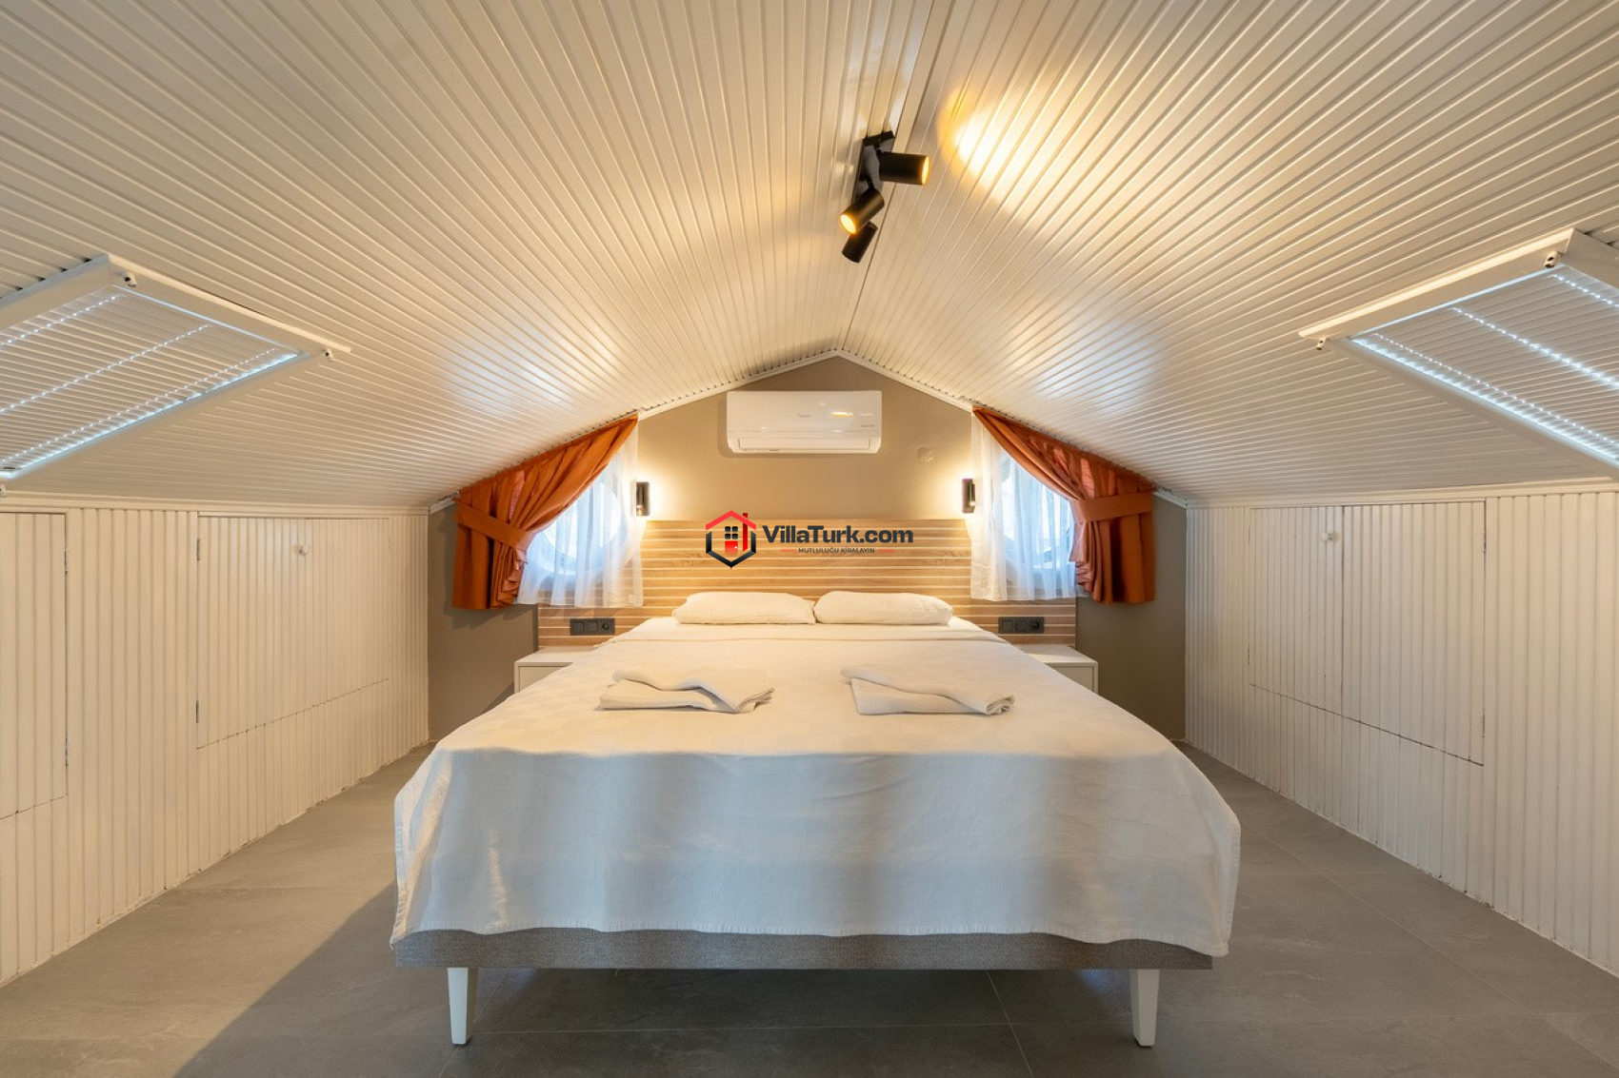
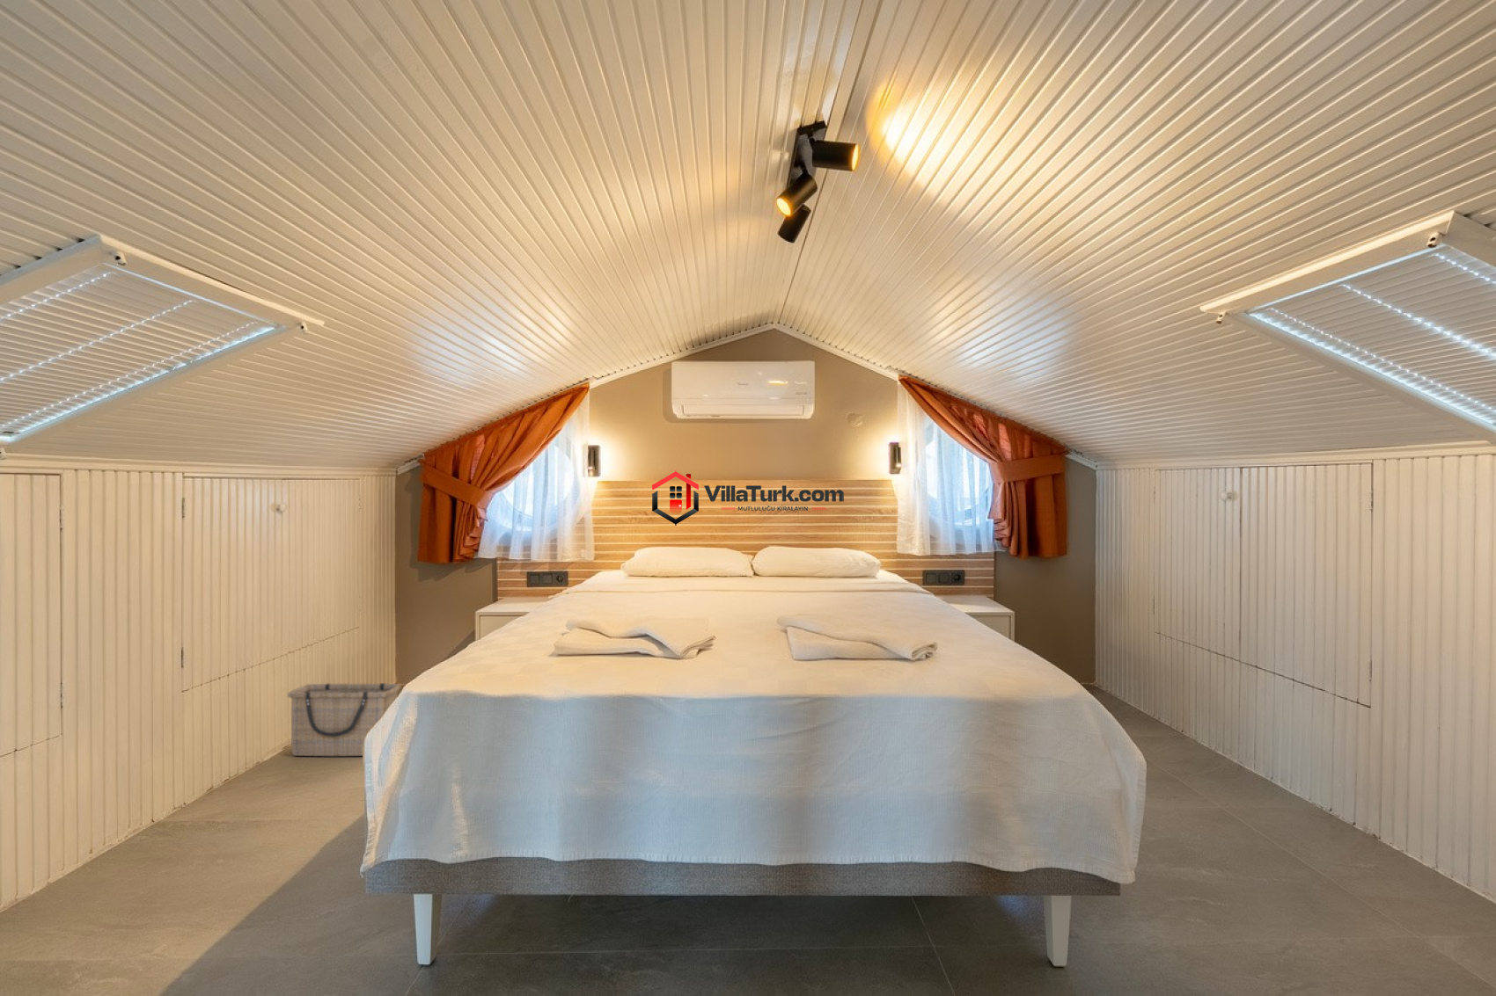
+ basket (345, 719)
